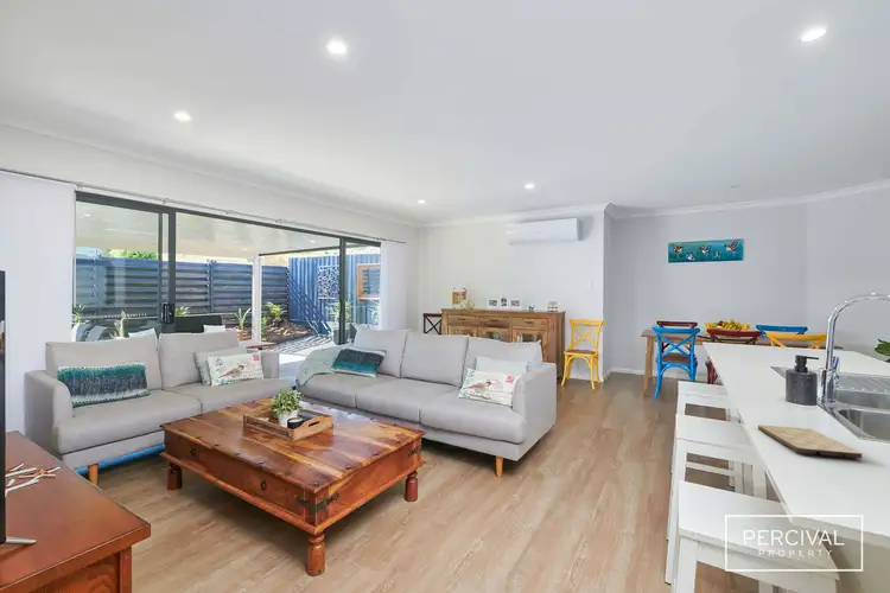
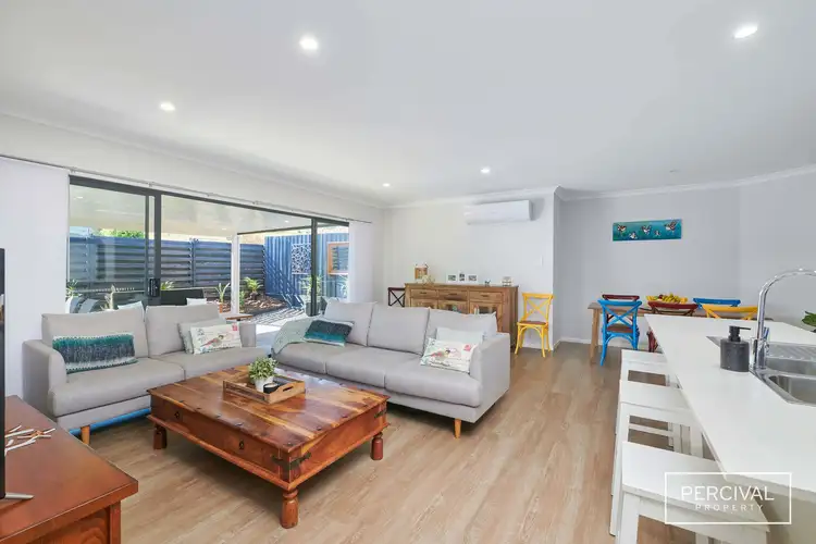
- cutting board (805, 440)
